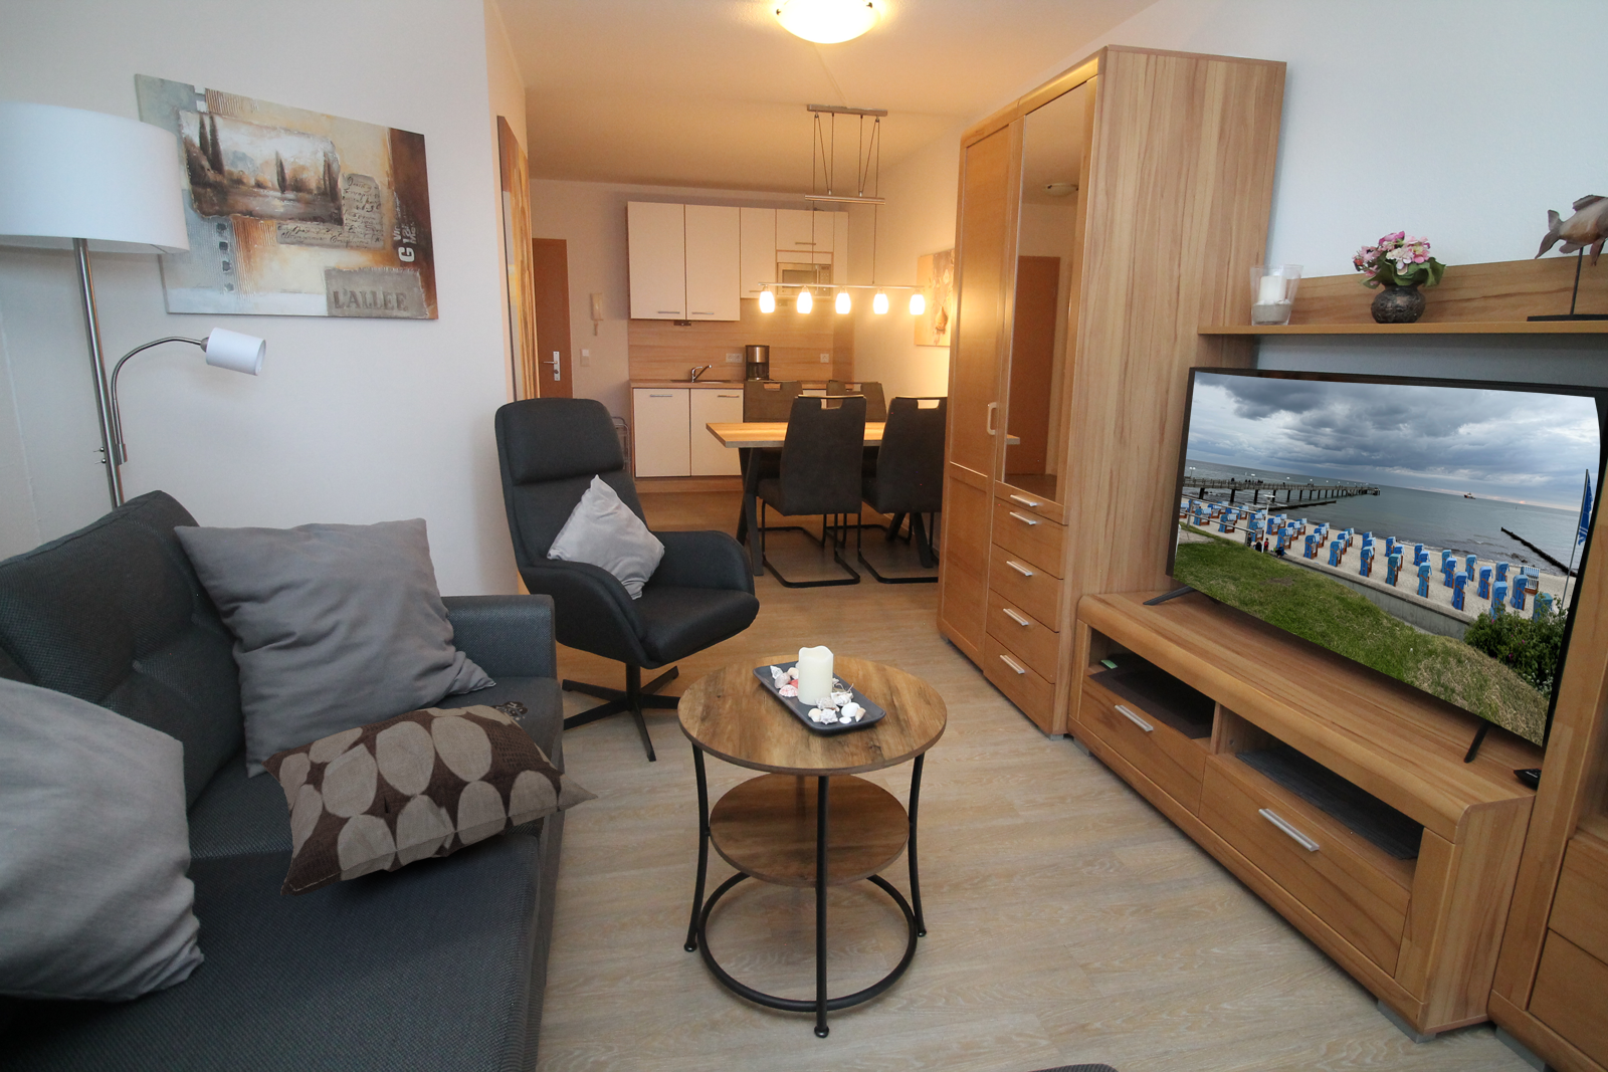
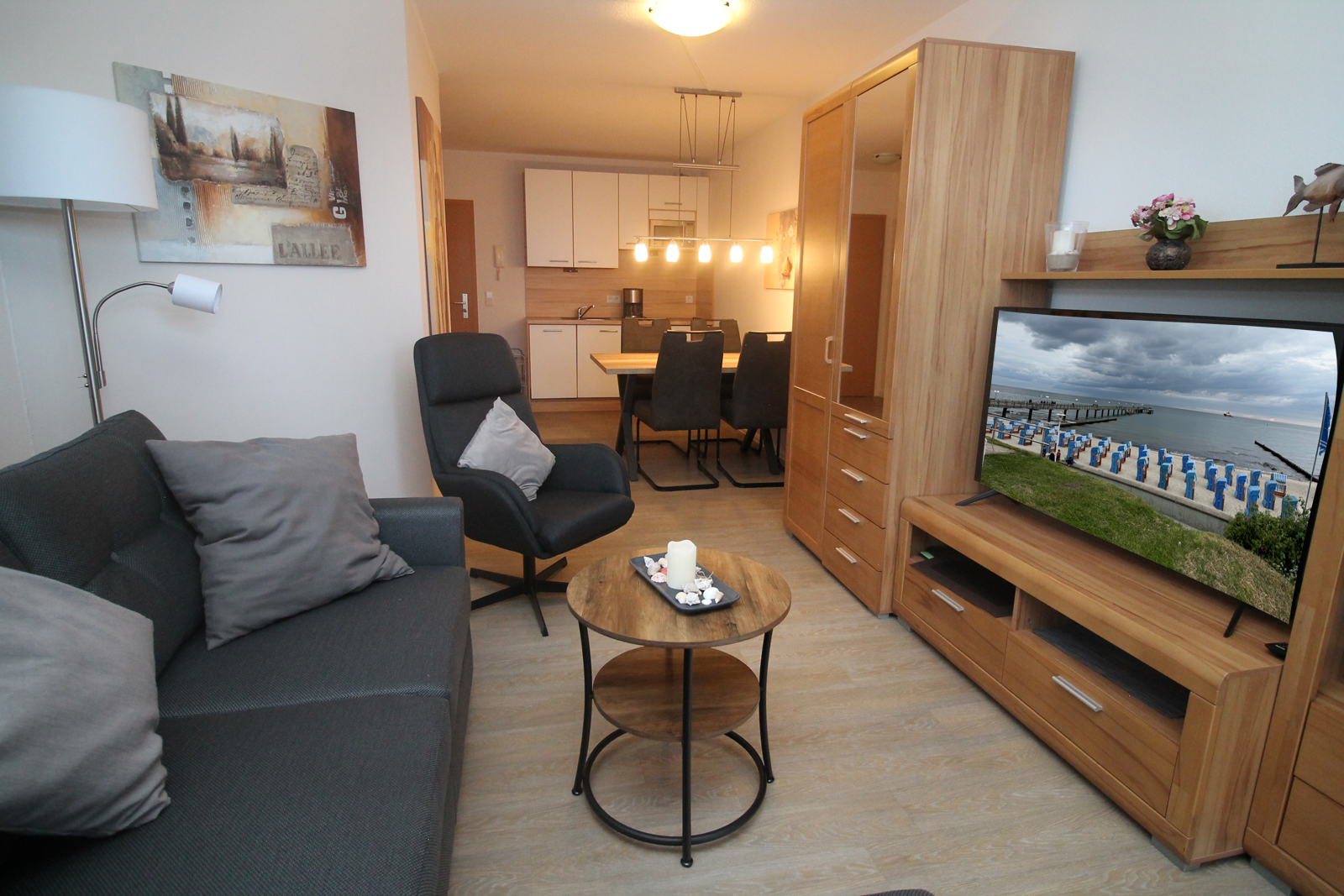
- decorative pillow (426, 775)
